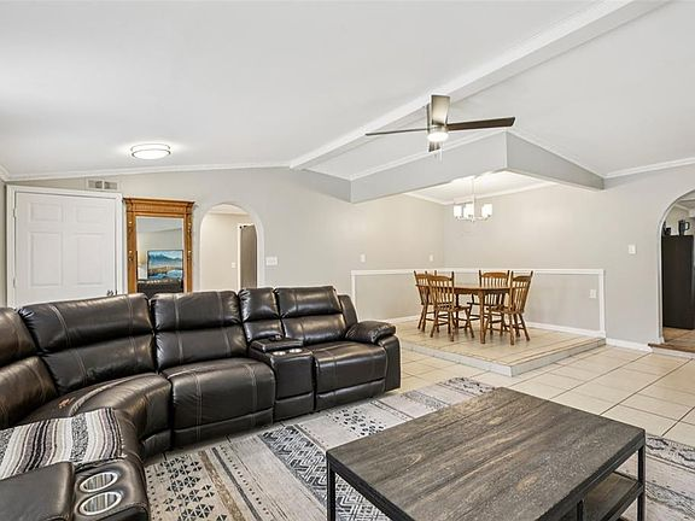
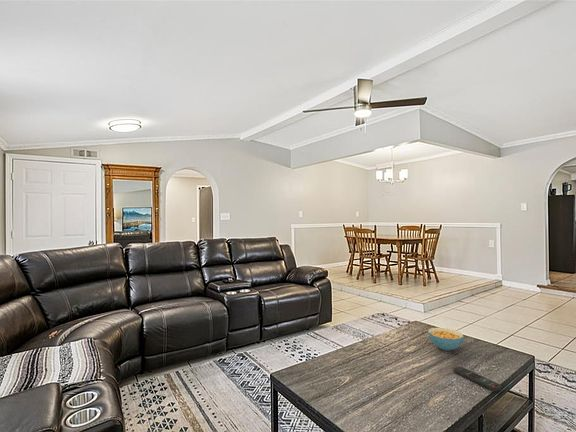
+ cereal bowl (445, 340)
+ remote control (476, 378)
